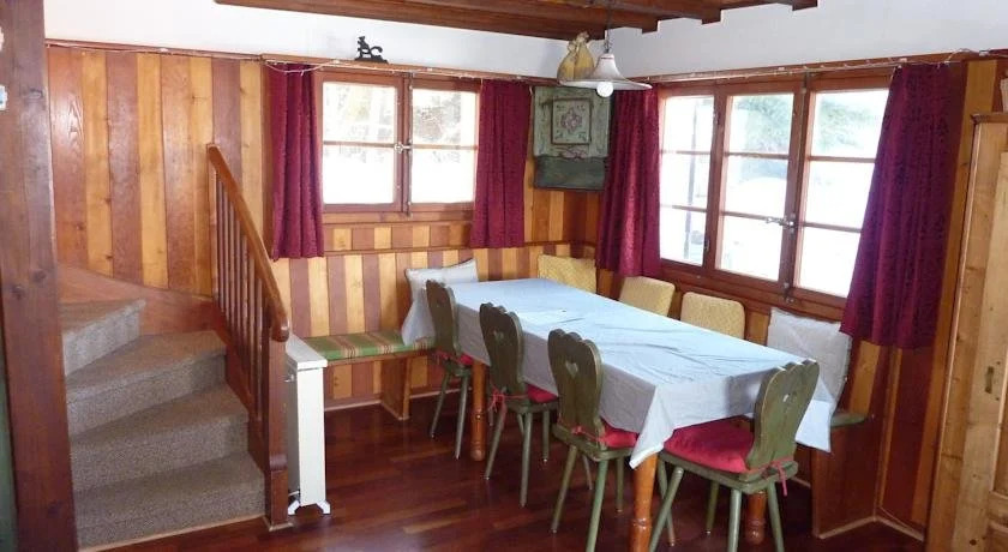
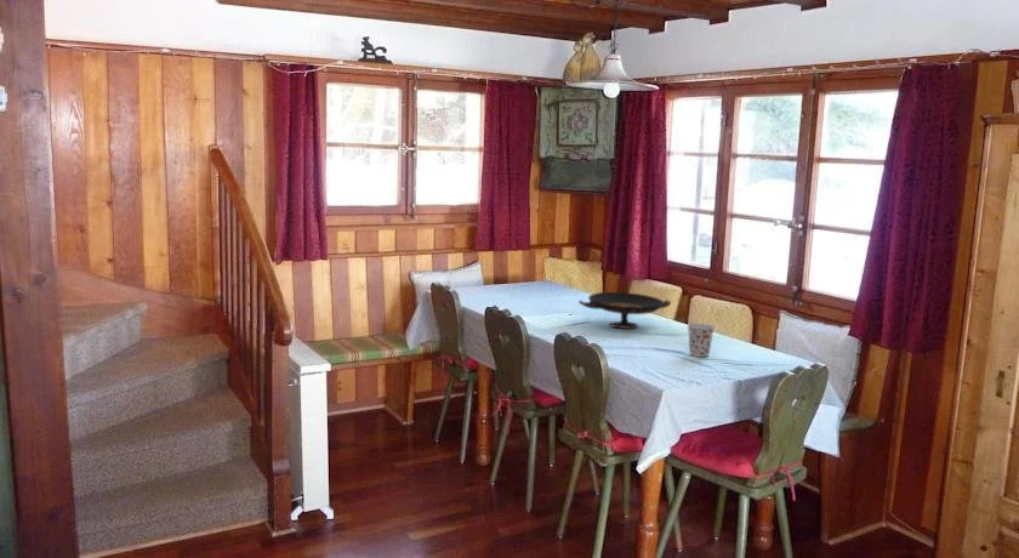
+ cup (700, 340)
+ decorative bowl (625, 312)
